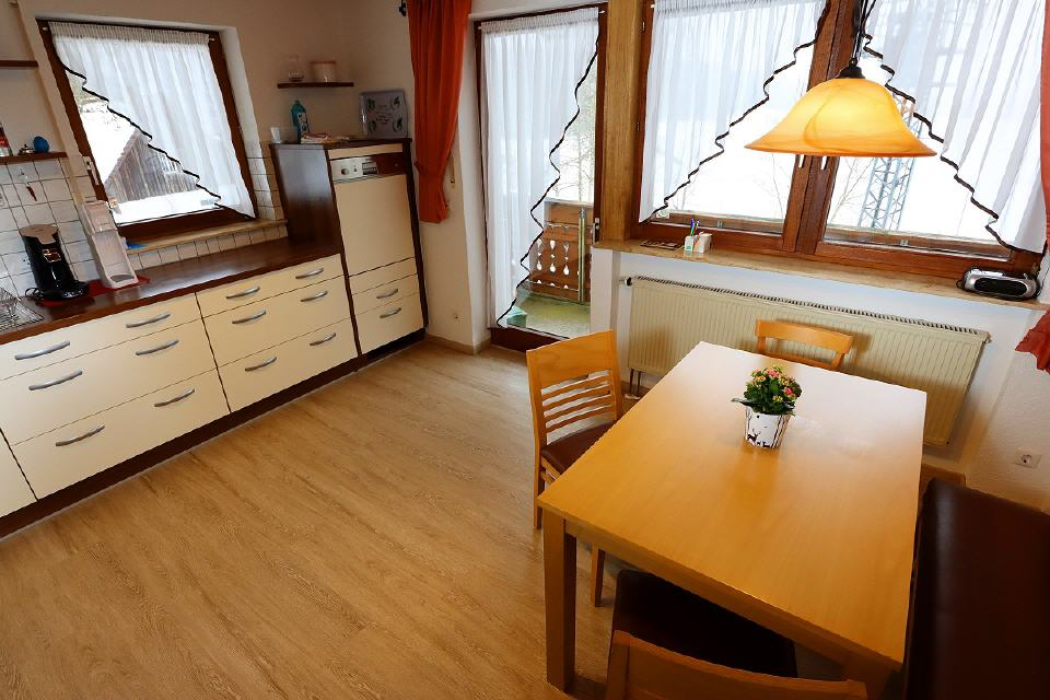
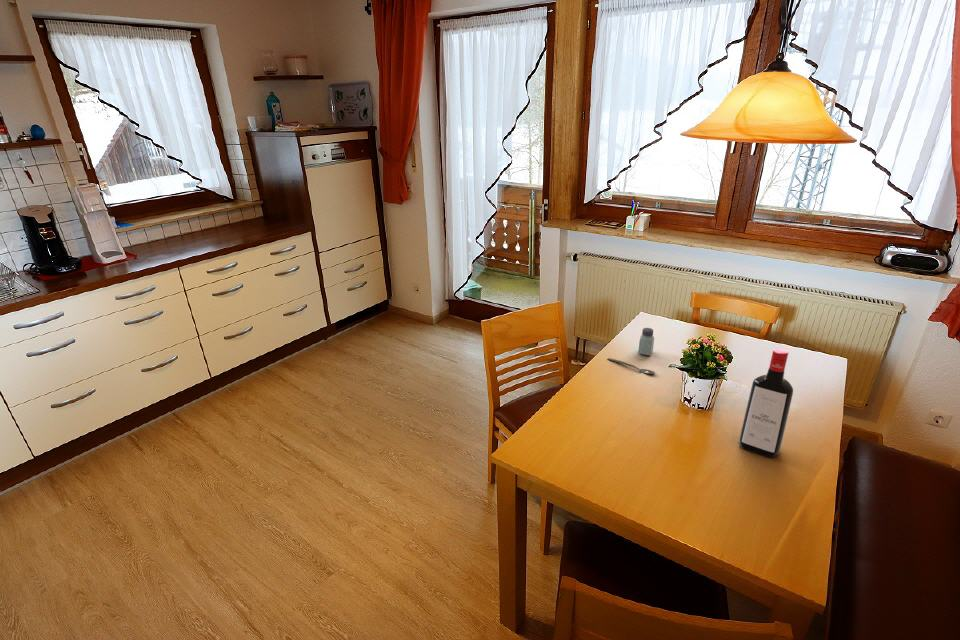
+ saltshaker (646, 341)
+ liquor bottle (769, 402)
+ spoon (630, 365)
